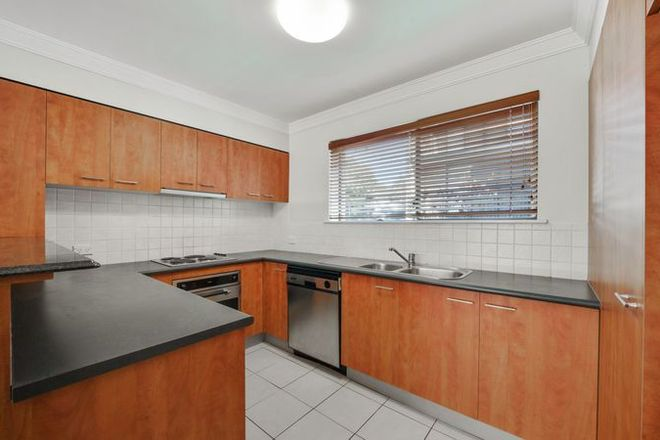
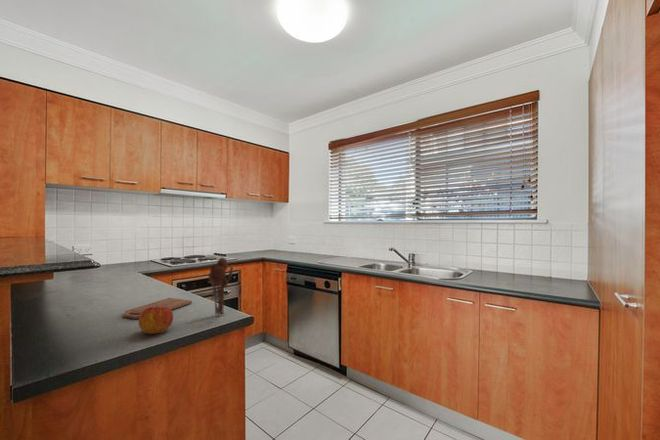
+ utensil holder (220, 286)
+ cutting board (157, 306)
+ apple (156, 318)
